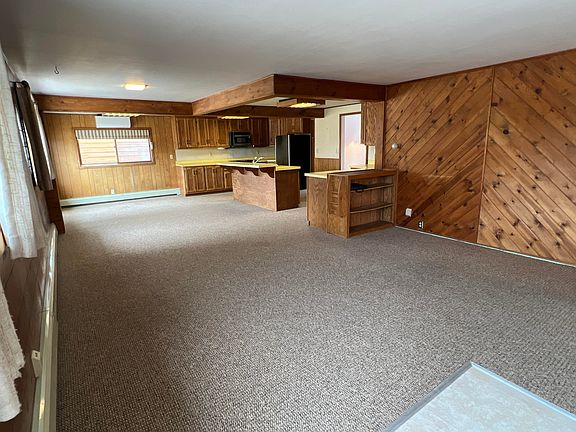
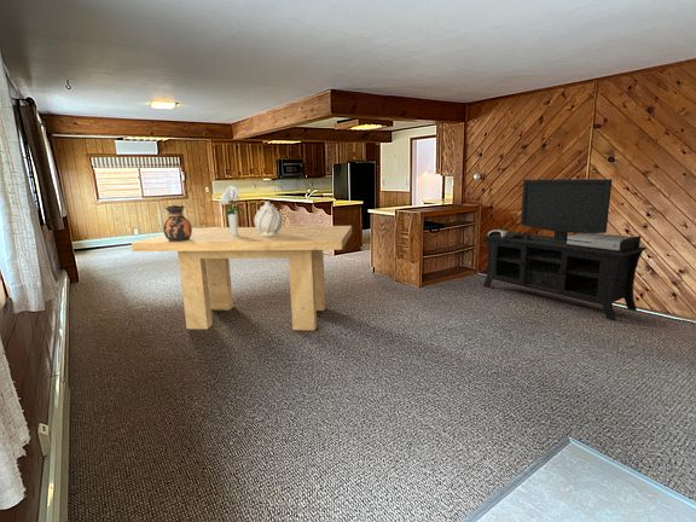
+ lantern (268, 218)
+ bouquet (231, 210)
+ media console (555, 239)
+ ceramic jug (176, 222)
+ dining table (257, 257)
